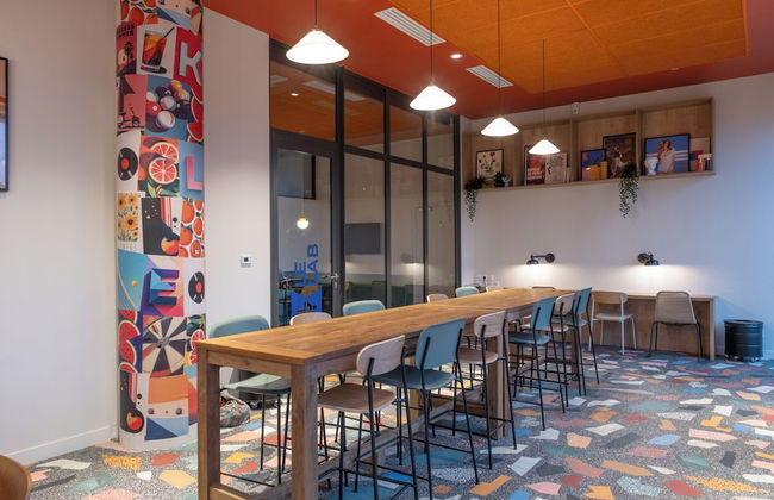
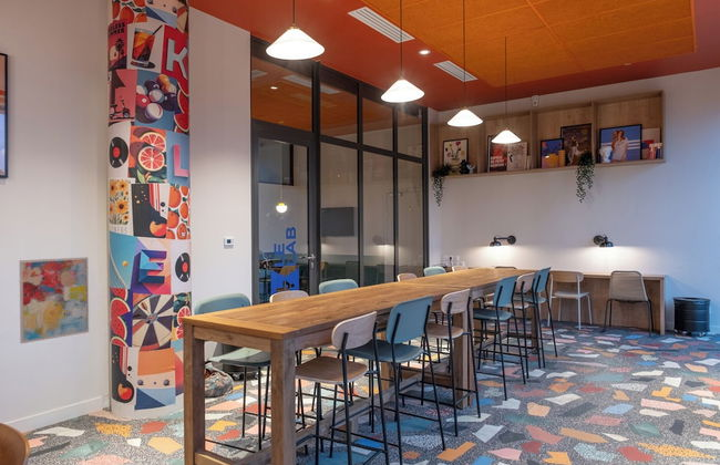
+ wall art (55, 298)
